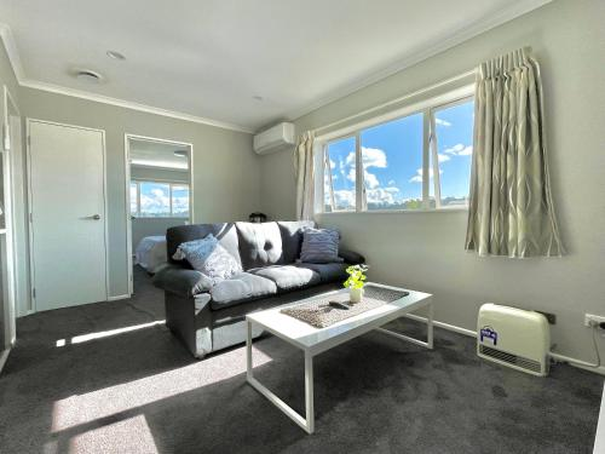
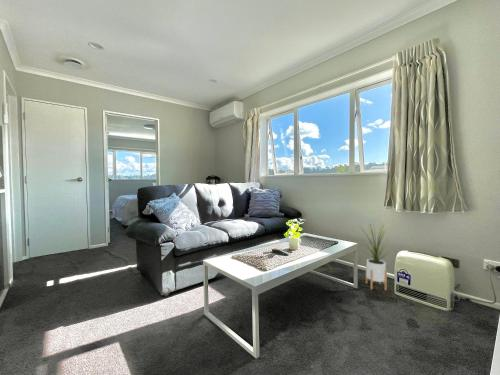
+ house plant (377, 253)
